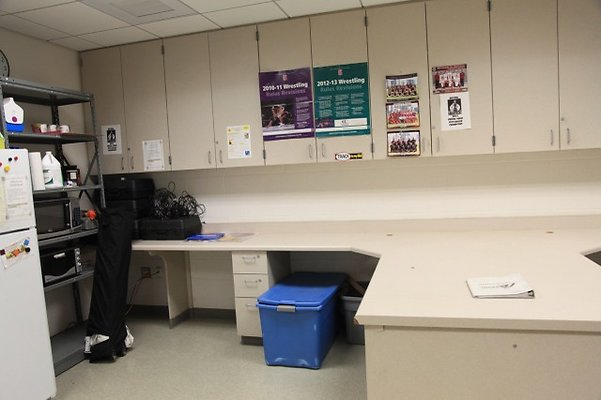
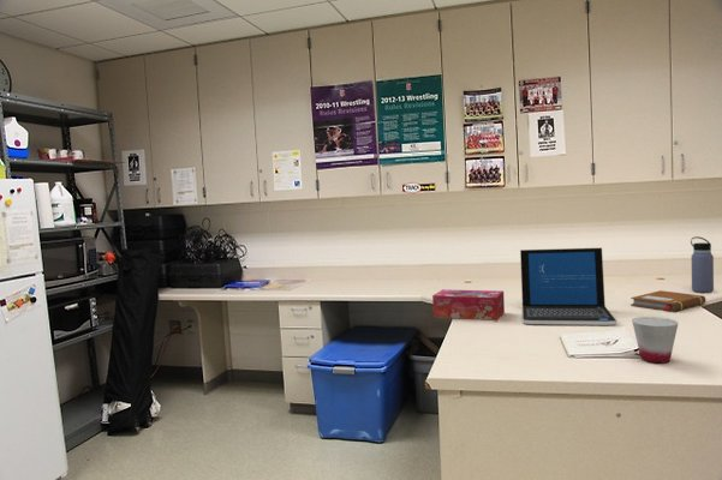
+ laptop (563, 284)
+ tissue box (469, 304)
+ notebook (667, 300)
+ cup (655, 340)
+ water bottle (702, 263)
